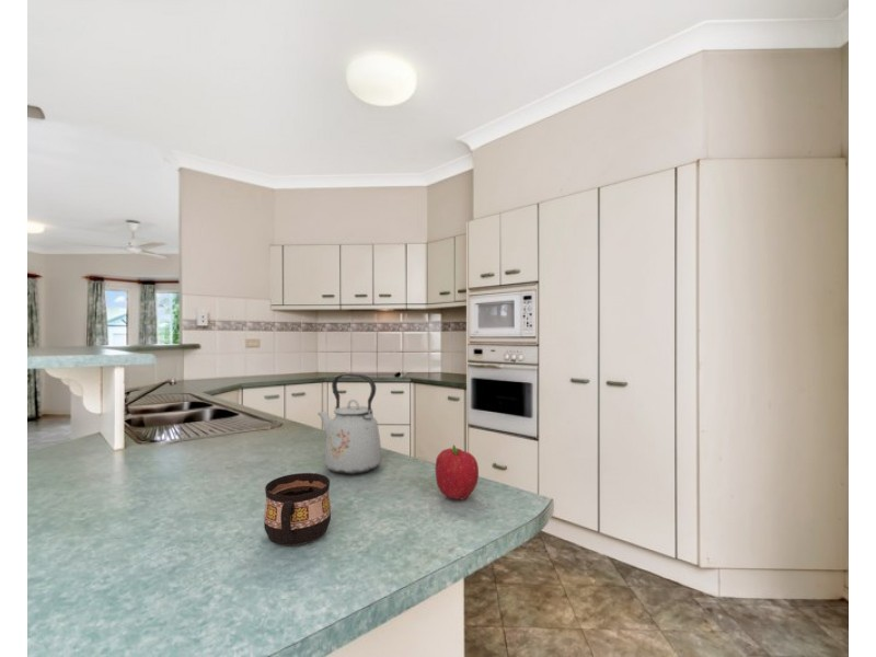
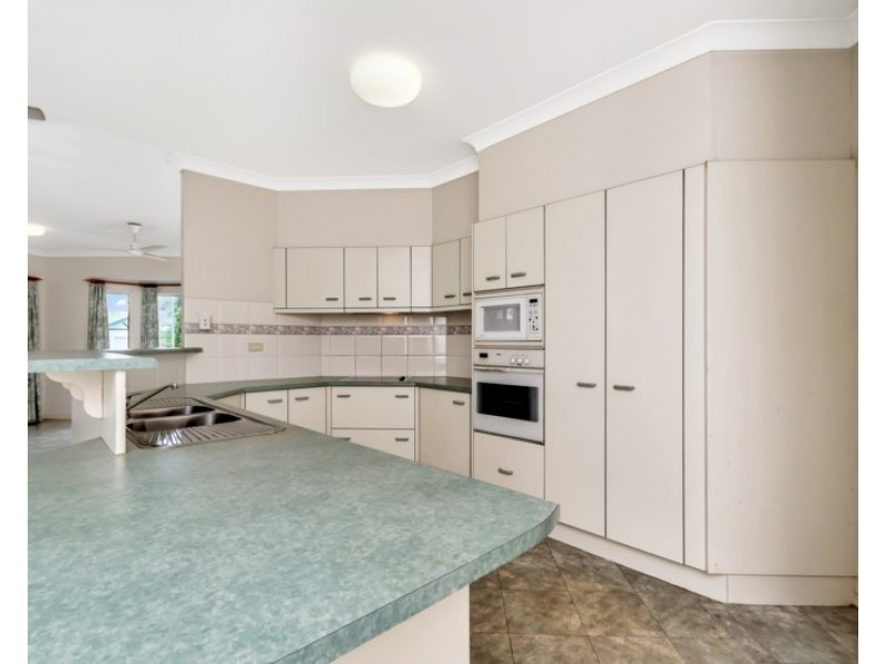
- cup (295, 509)
- fruit (457, 471)
- kettle (345, 419)
